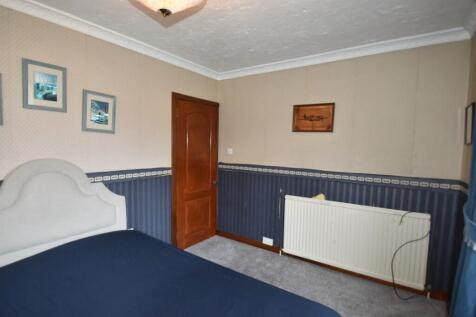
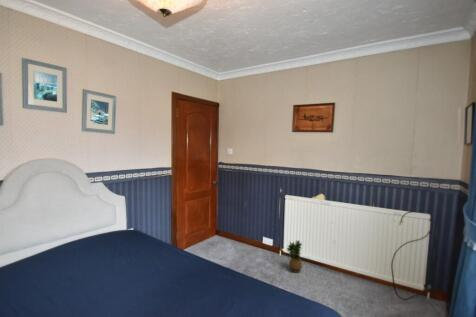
+ potted plant (294, 254)
